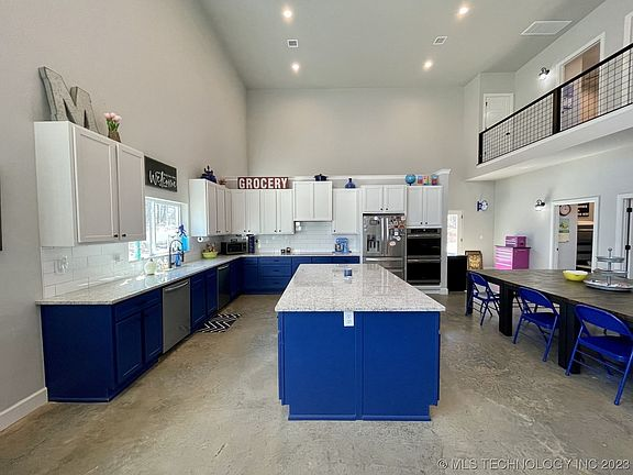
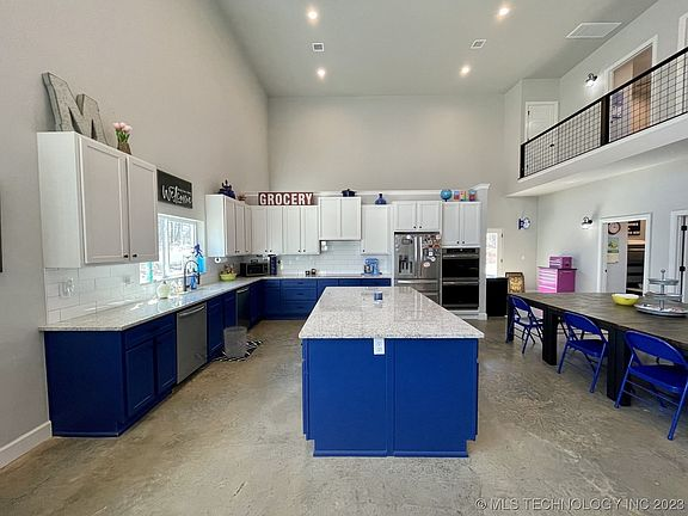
+ waste bin (235, 342)
